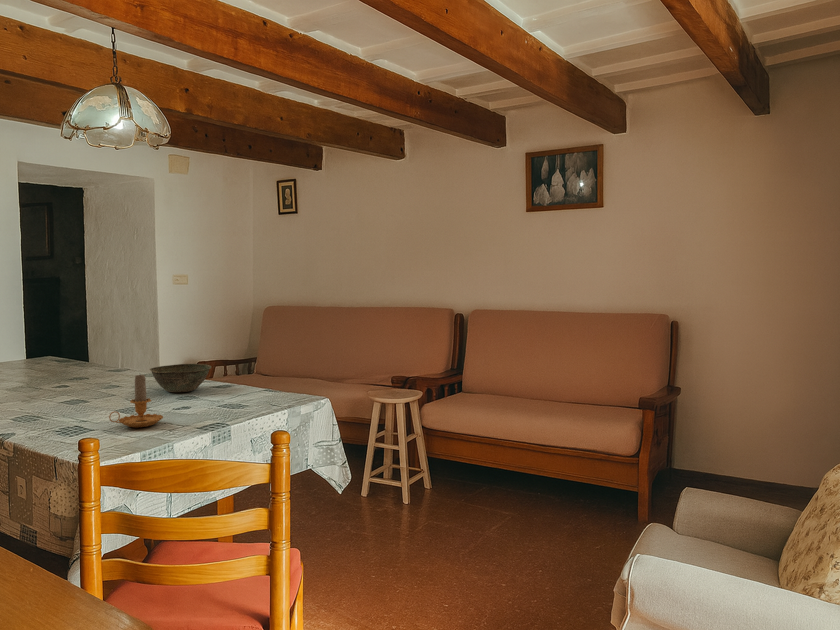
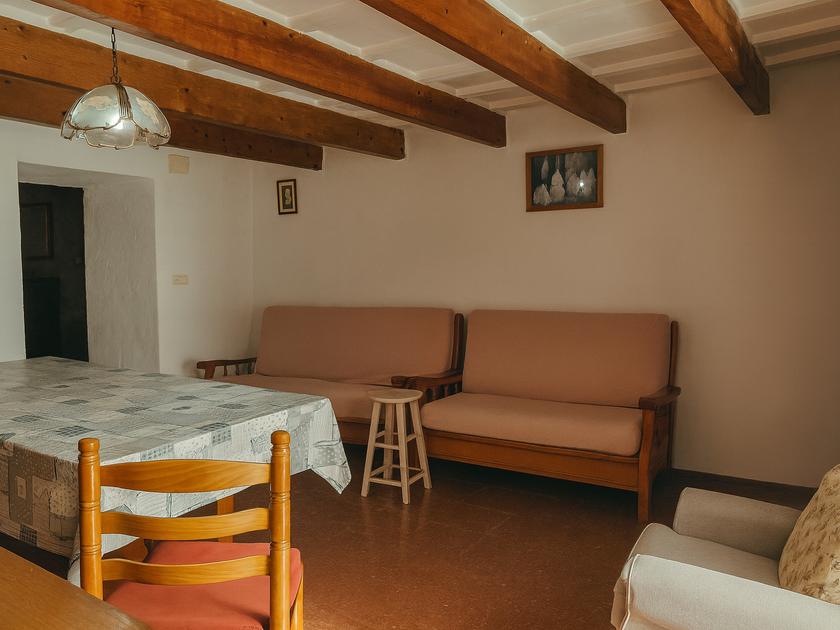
- candle (135, 399)
- bowl (181, 378)
